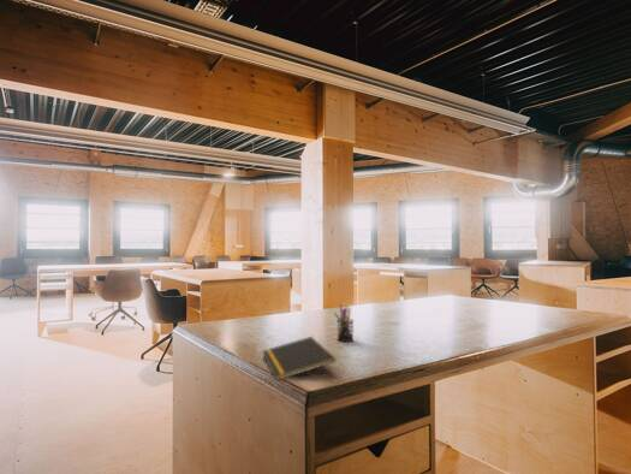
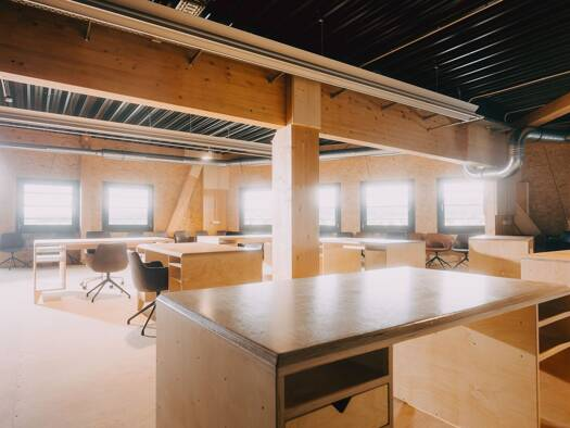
- pen holder (343, 322)
- notepad (296, 355)
